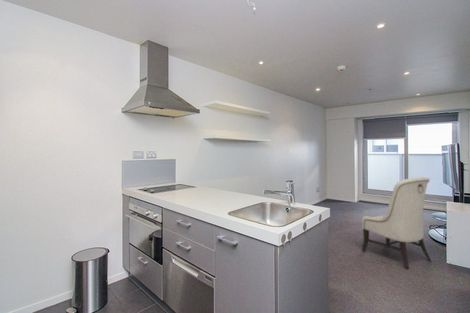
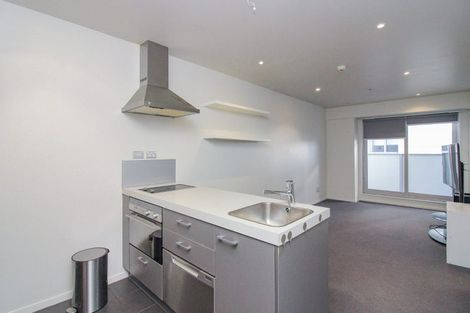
- chair (397, 215)
